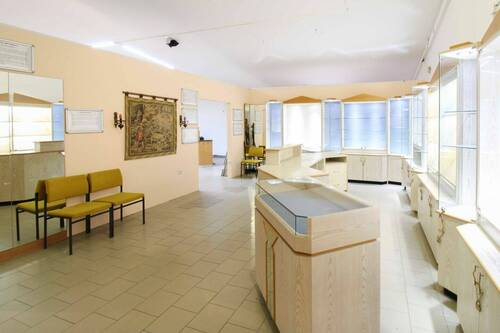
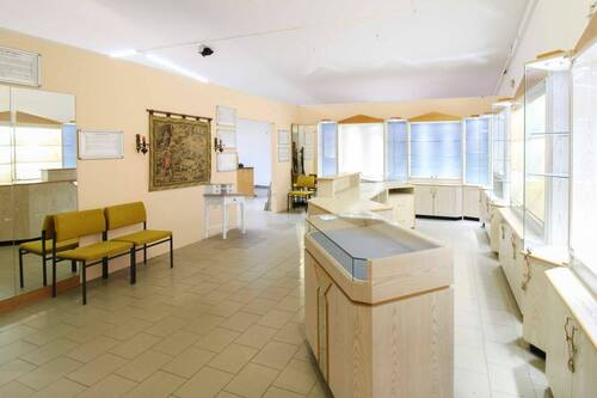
+ desk (226, 209)
